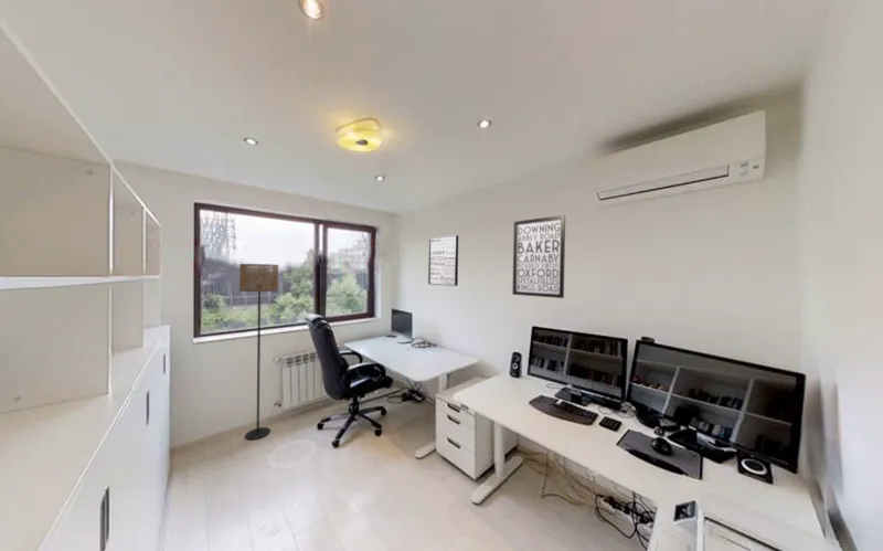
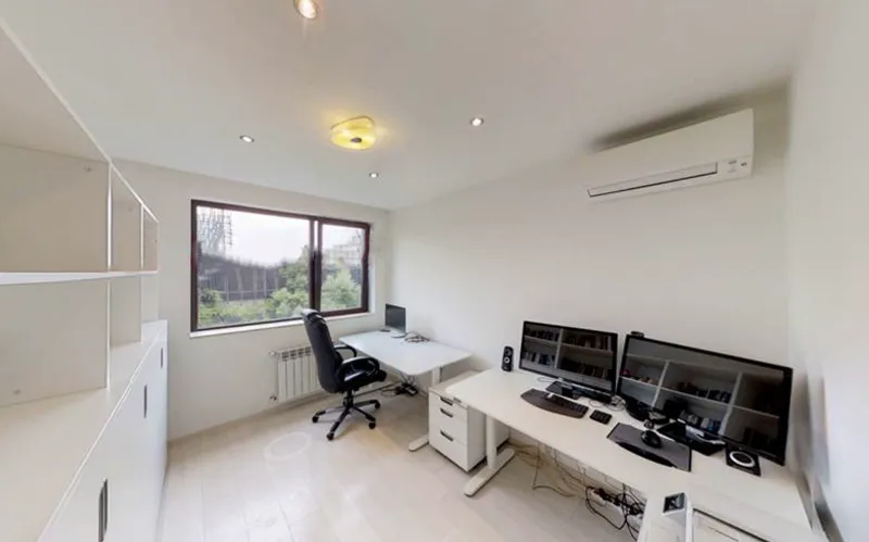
- wall art (536, 257)
- wall art (443, 261)
- floor lamp (258, 349)
